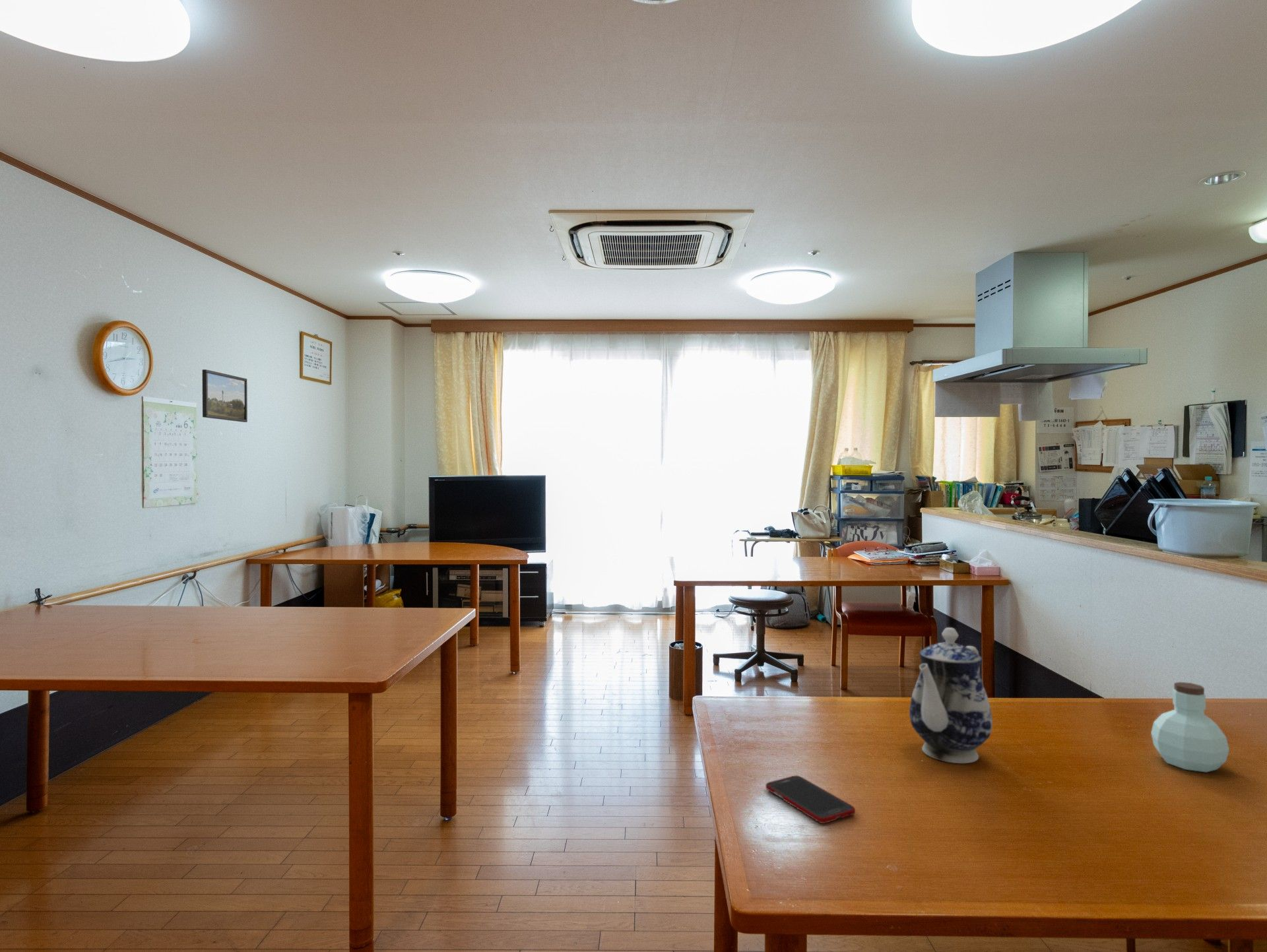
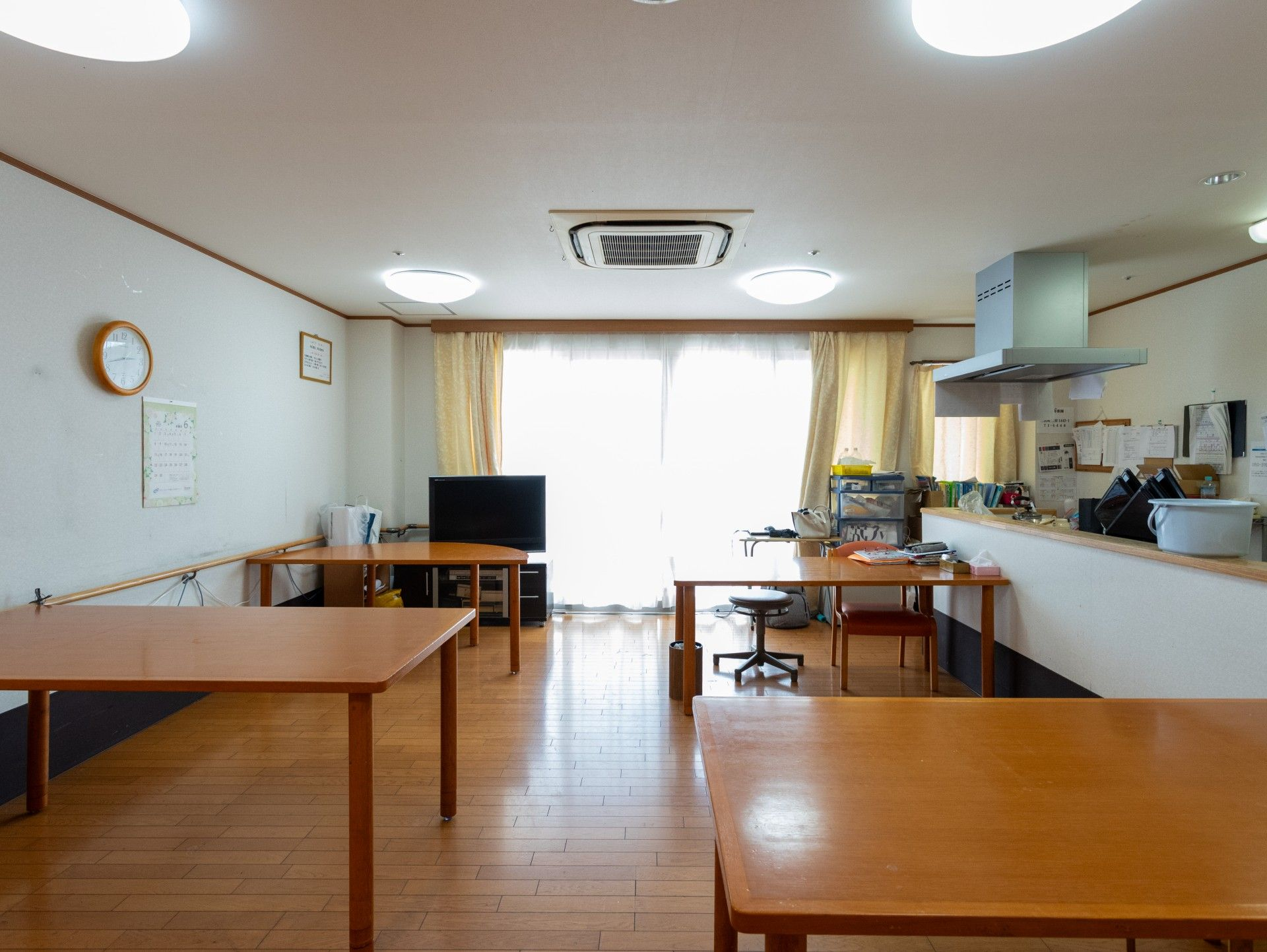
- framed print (226, 397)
- cell phone (808, 798)
- jar (1188, 724)
- teapot (950, 690)
